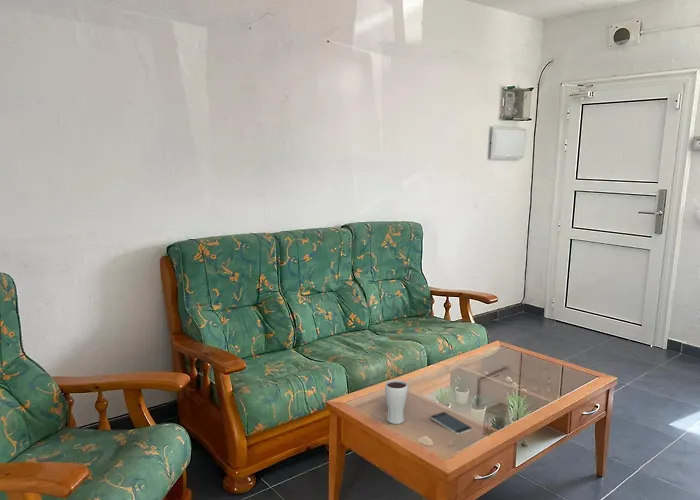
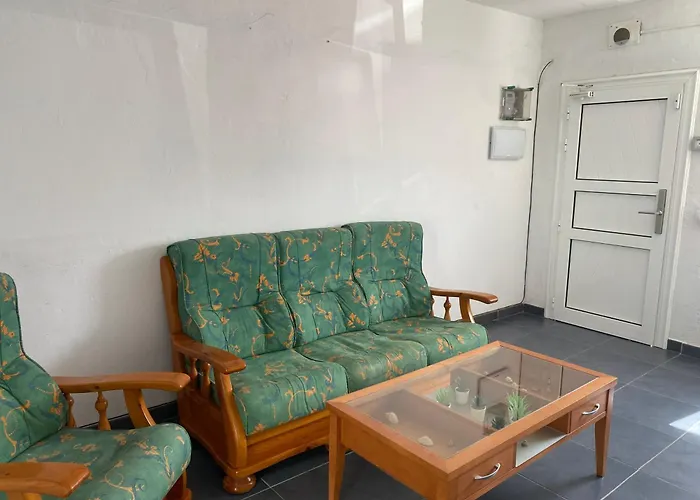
- smartphone (450, 422)
- drinking glass (395, 402)
